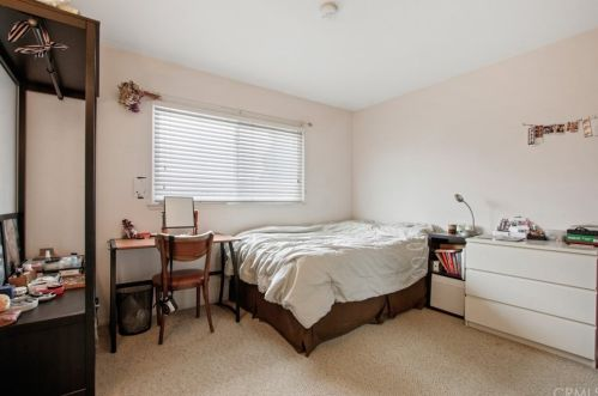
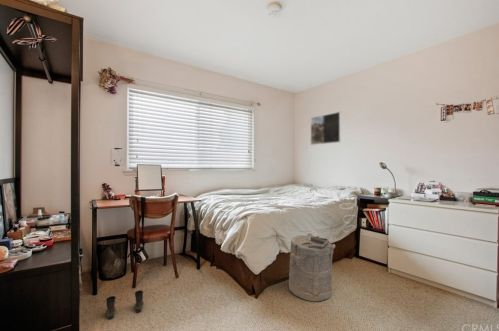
+ boots (115, 297)
+ laundry hamper (308, 263)
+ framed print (324, 129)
